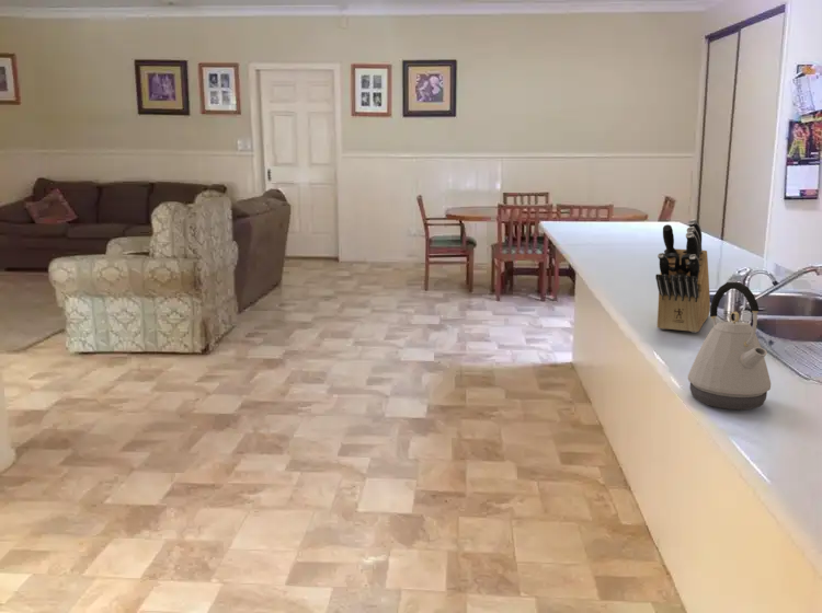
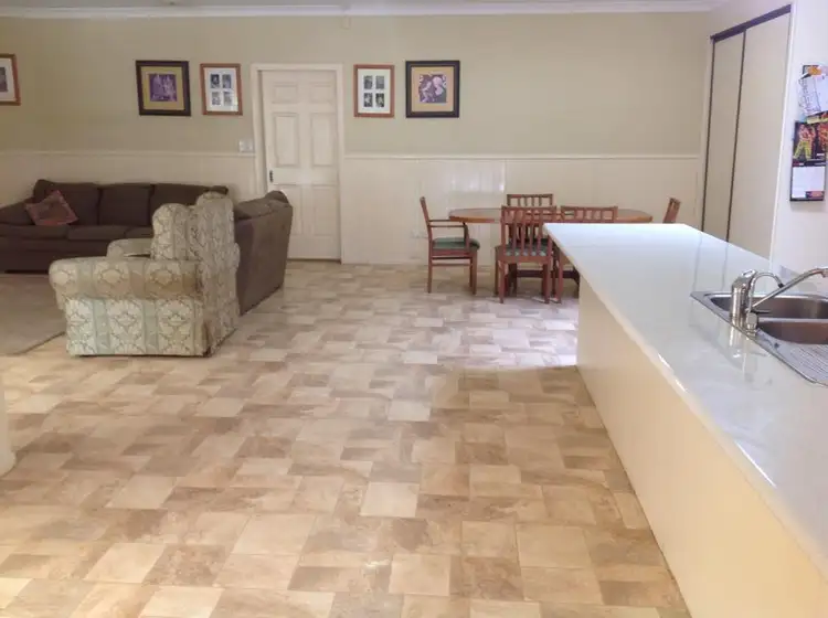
- kettle (733, 343)
- knife block (685, 271)
